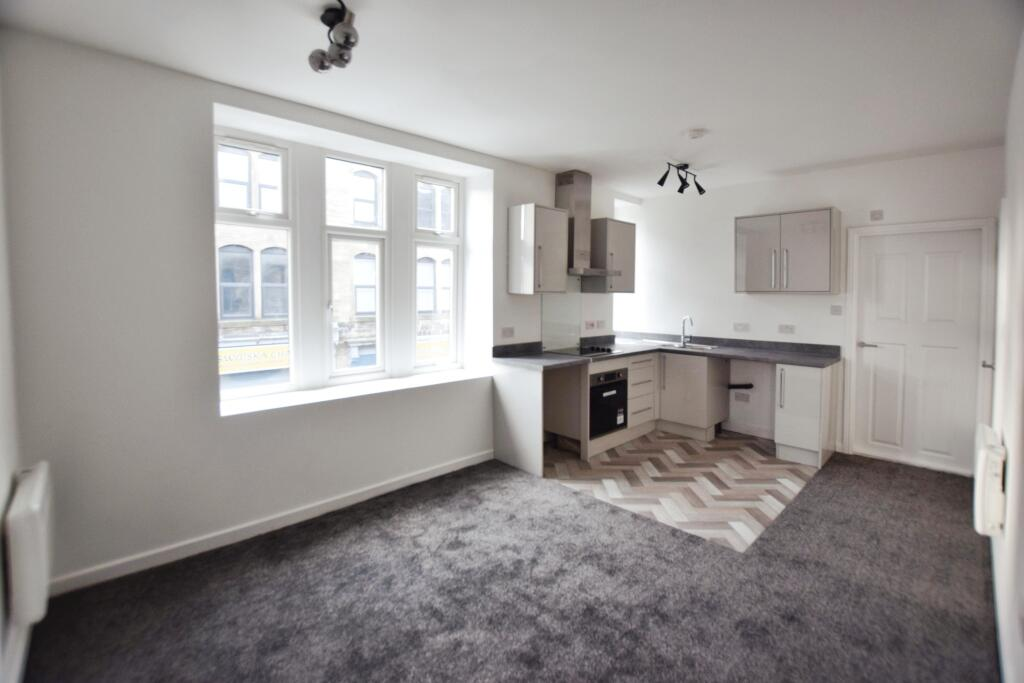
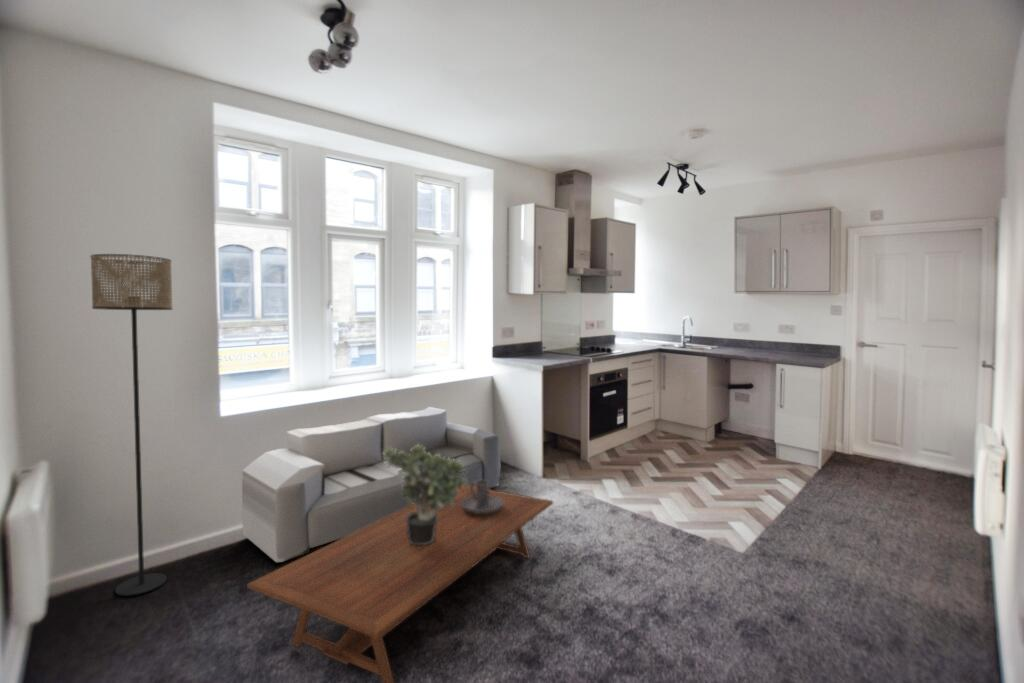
+ candle holder (480, 494)
+ floor lamp (137, 423)
+ potted plant (422, 493)
+ coffee table (429, 565)
+ loveseat (386, 465)
